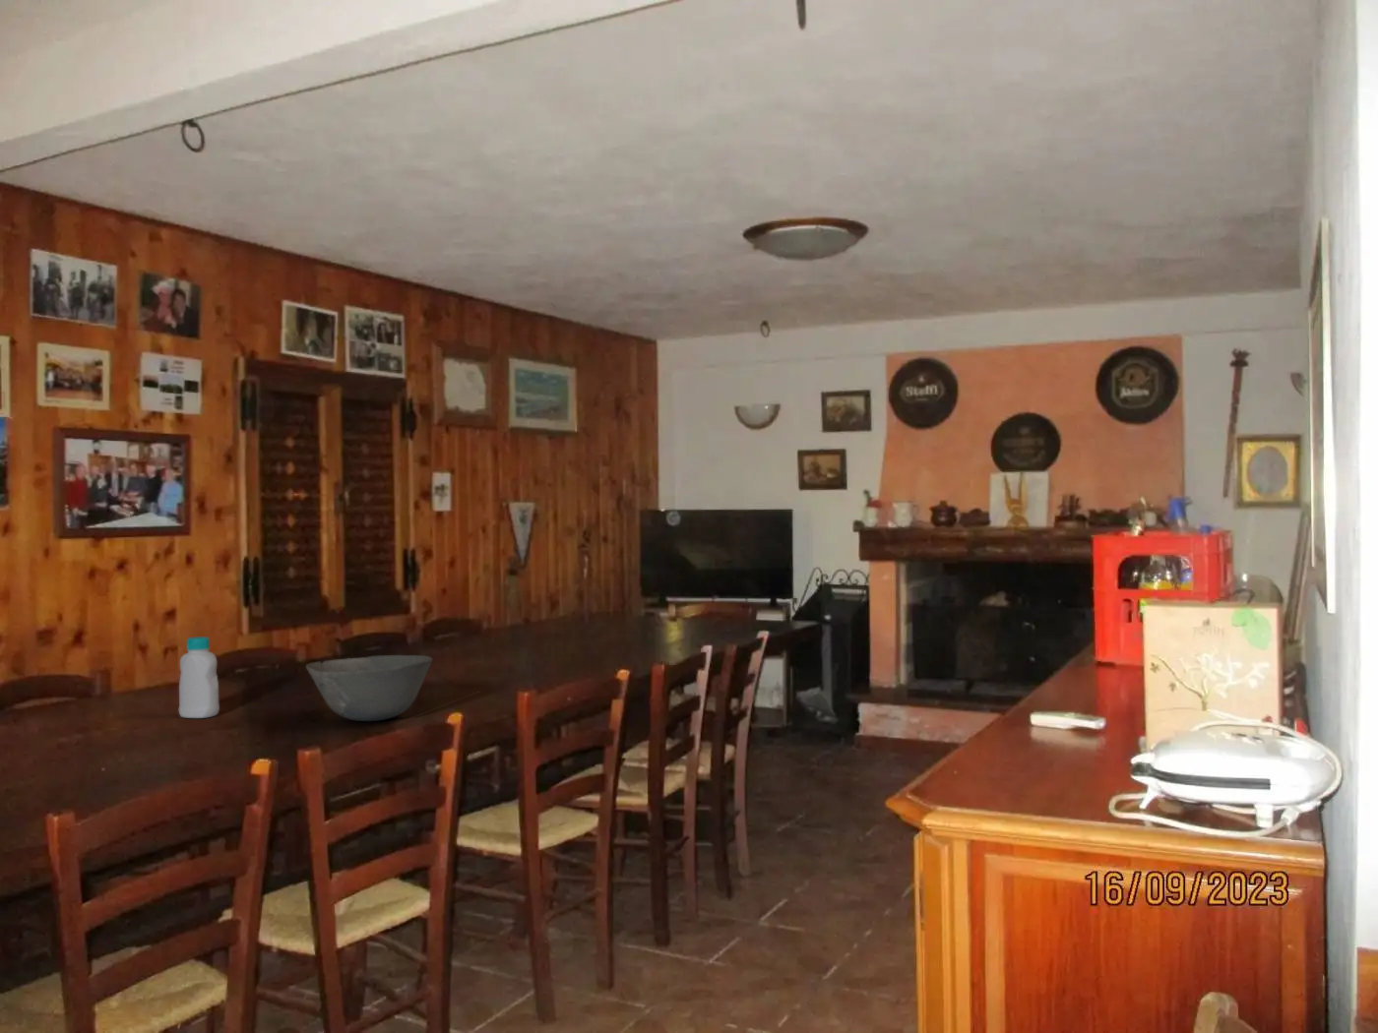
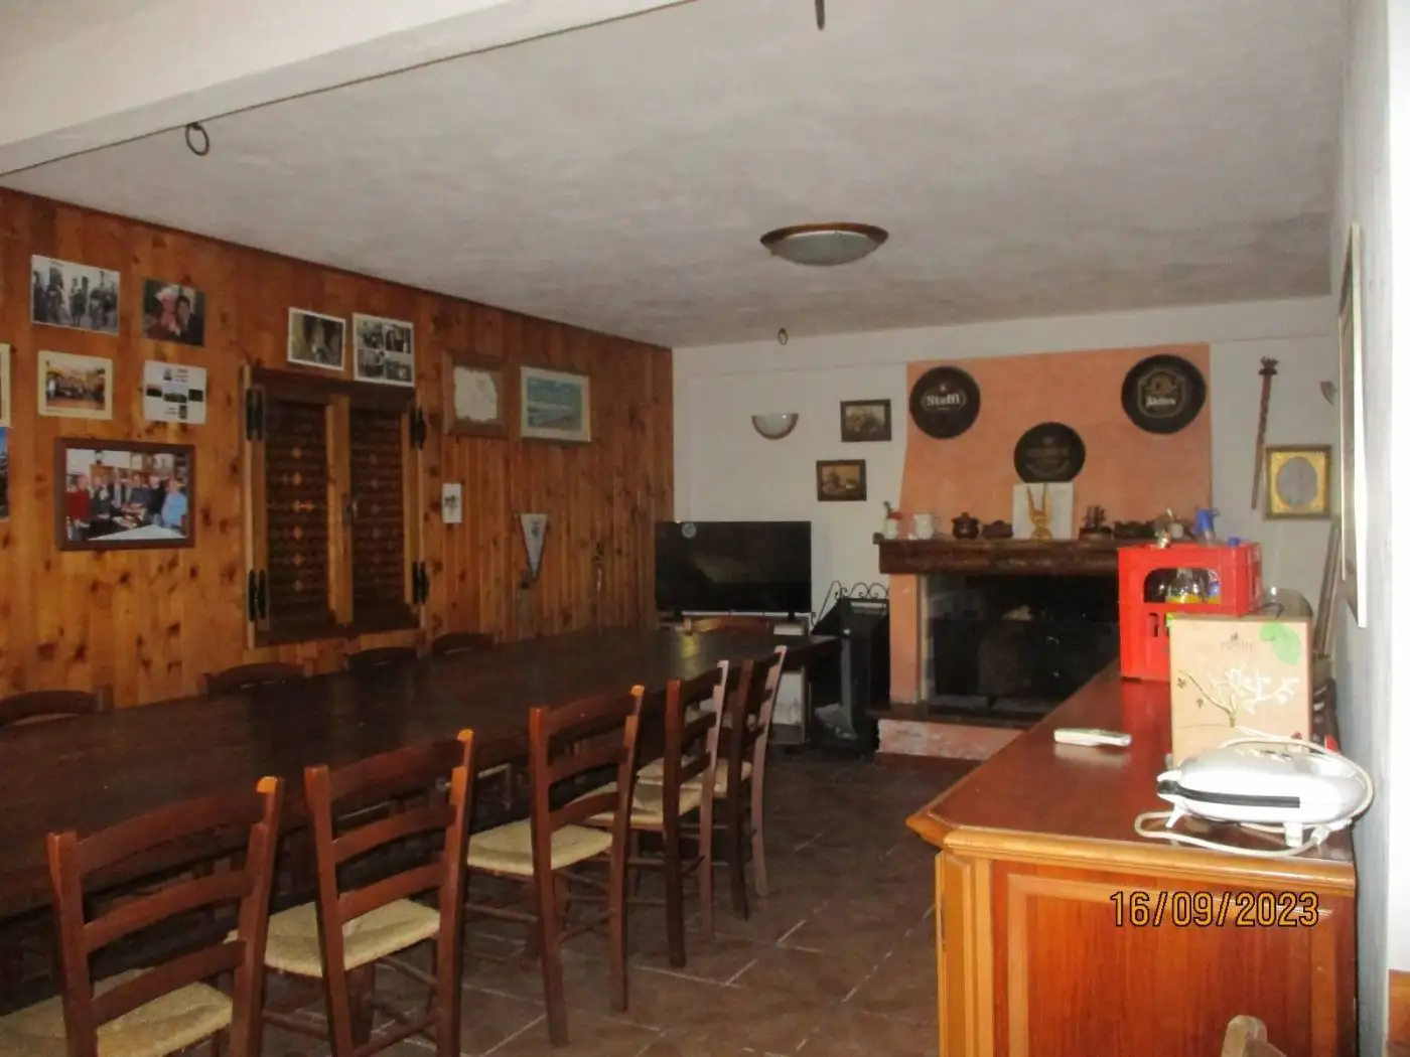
- bottle (197, 677)
- bowl (370, 690)
